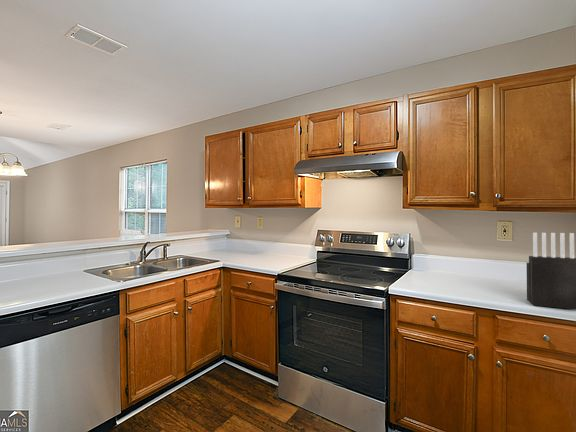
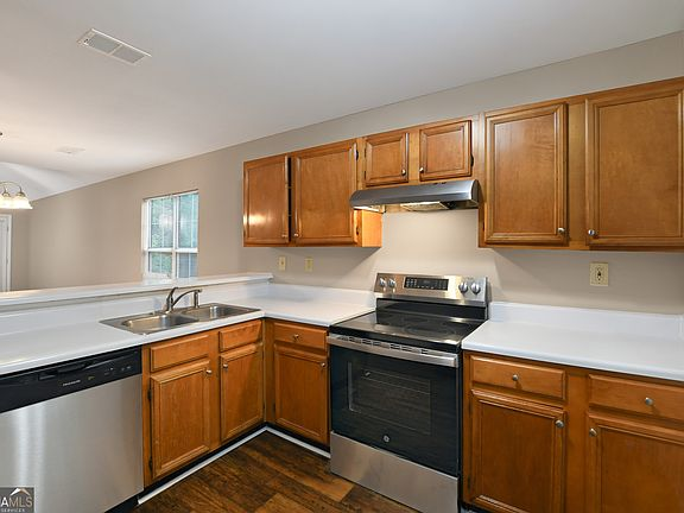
- knife block (551, 268)
